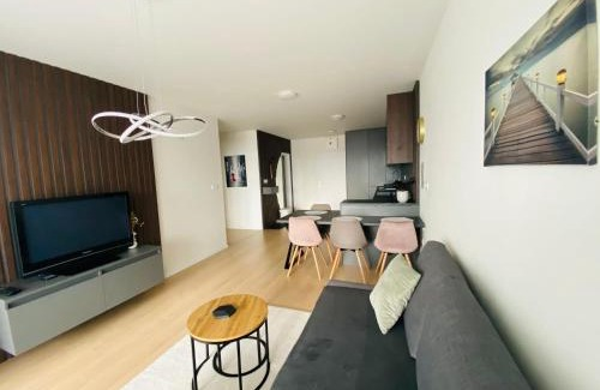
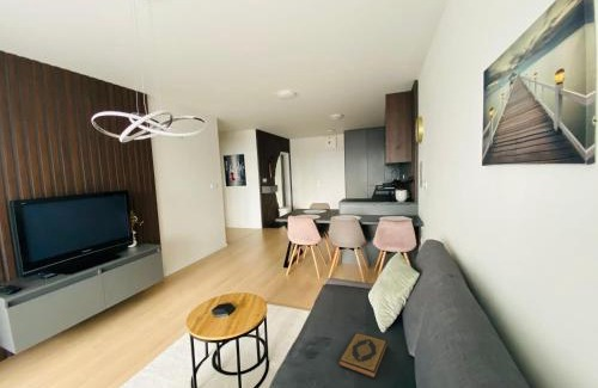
+ hardback book (364, 352)
